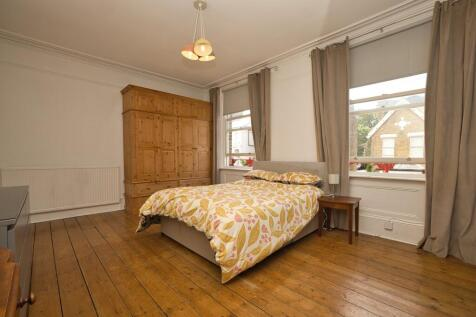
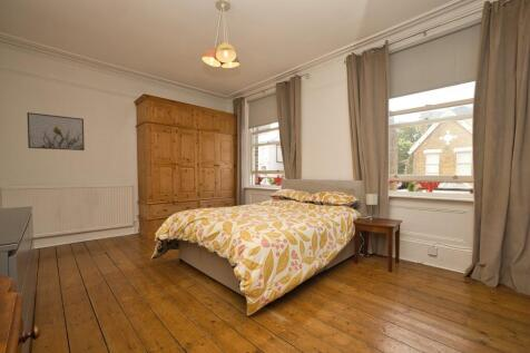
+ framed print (57, 133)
